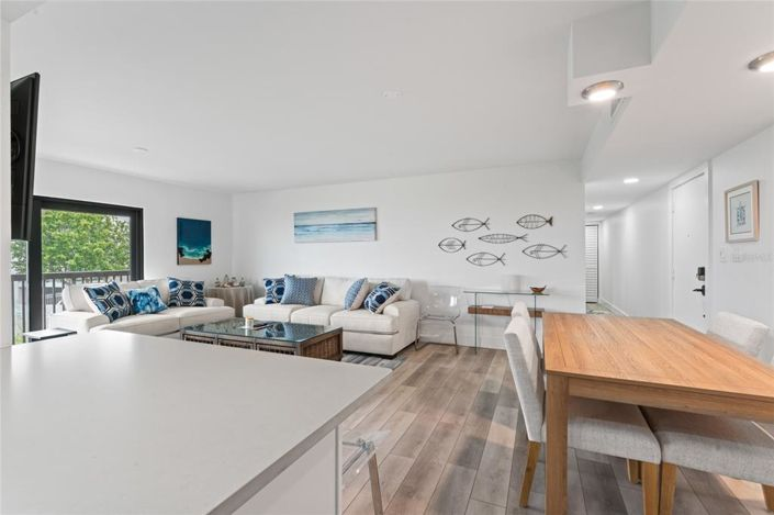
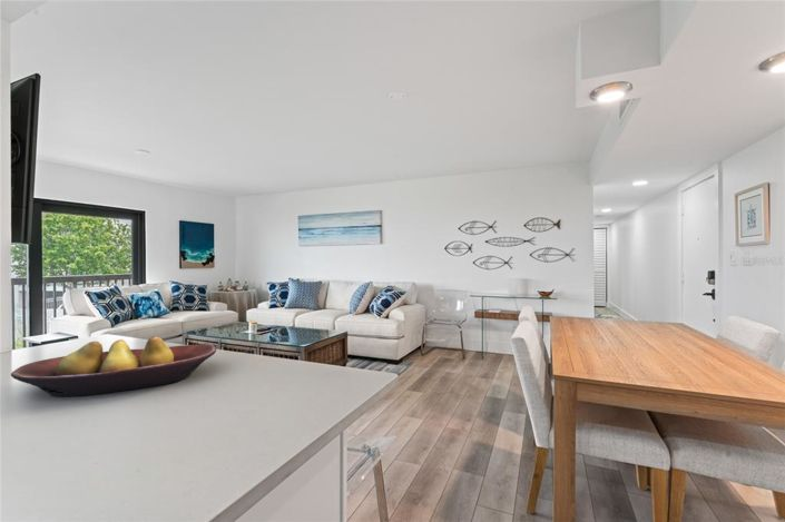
+ fruit bowl (126, 361)
